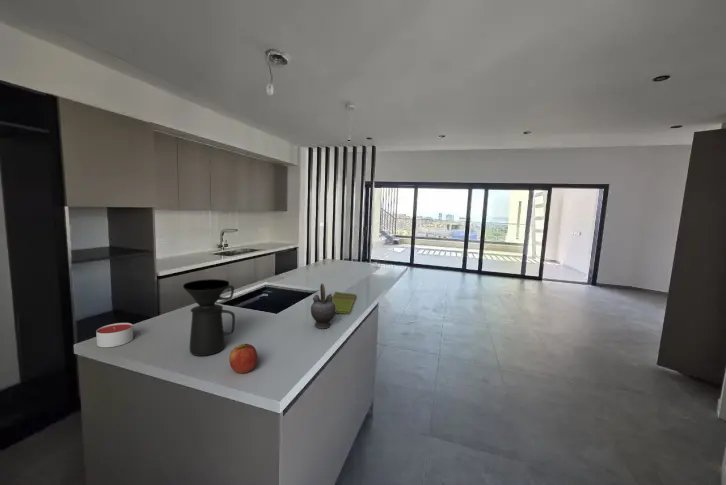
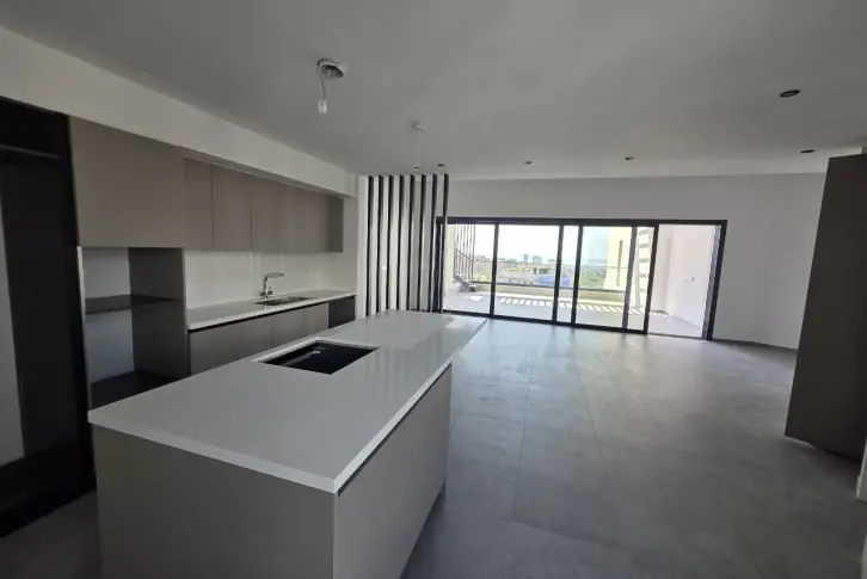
- candle (115, 334)
- teapot (323, 304)
- apple (243, 356)
- coffee maker (207, 317)
- dish towel (341, 301)
